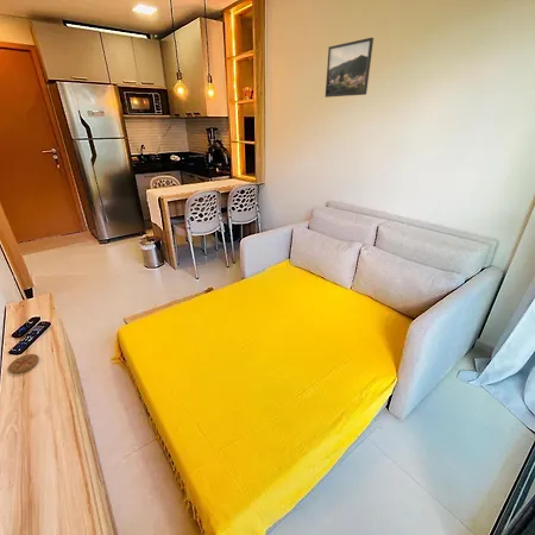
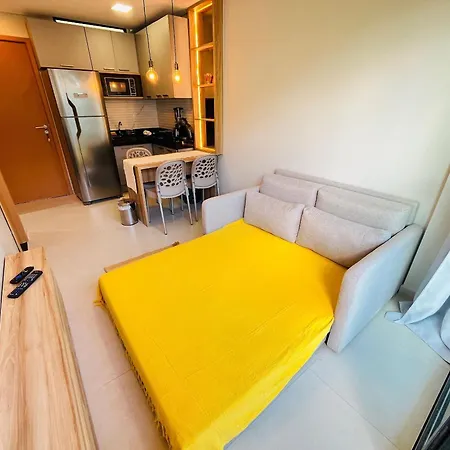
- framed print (346, 70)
- coaster (24, 363)
